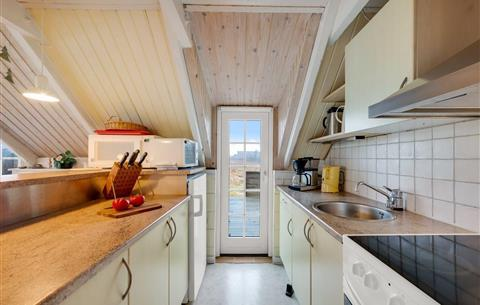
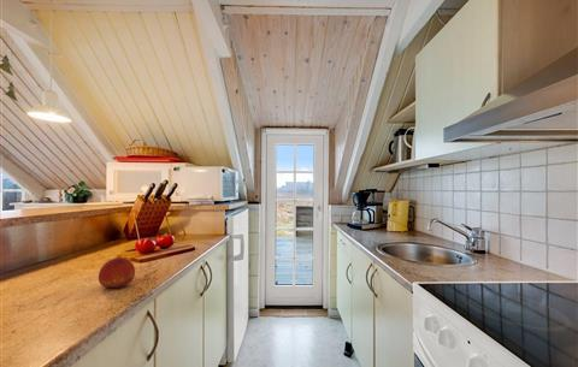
+ fruit (117, 271)
